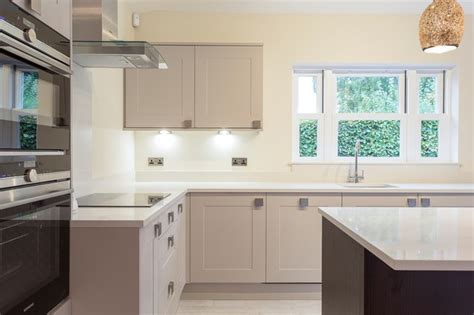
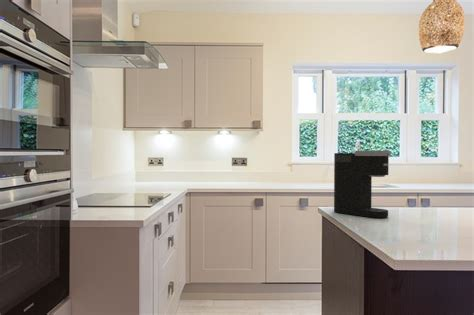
+ coffee maker (360, 182)
